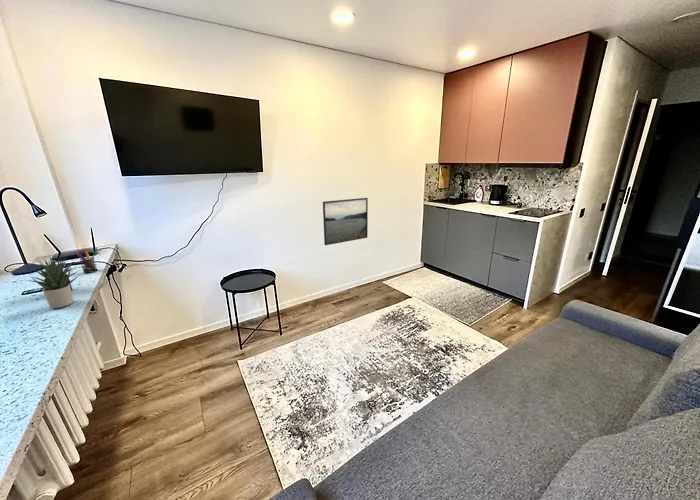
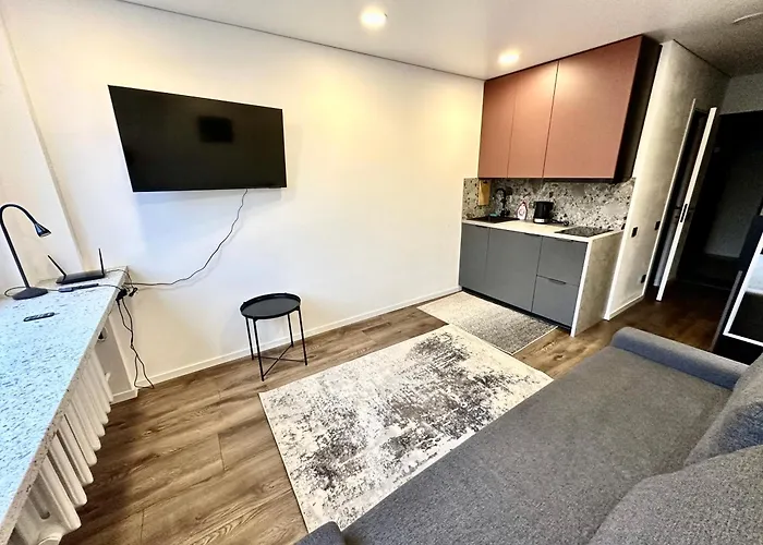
- pen holder (89, 260)
- succulent plant (56, 278)
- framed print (346, 220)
